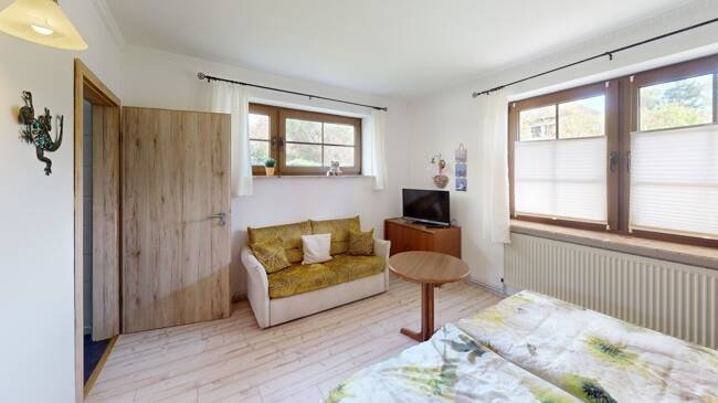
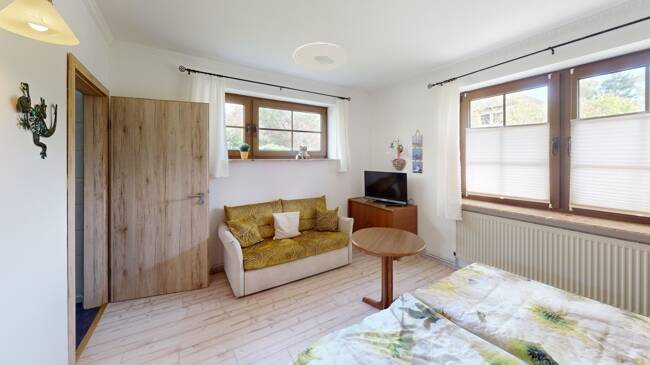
+ ceiling light (320, 55)
